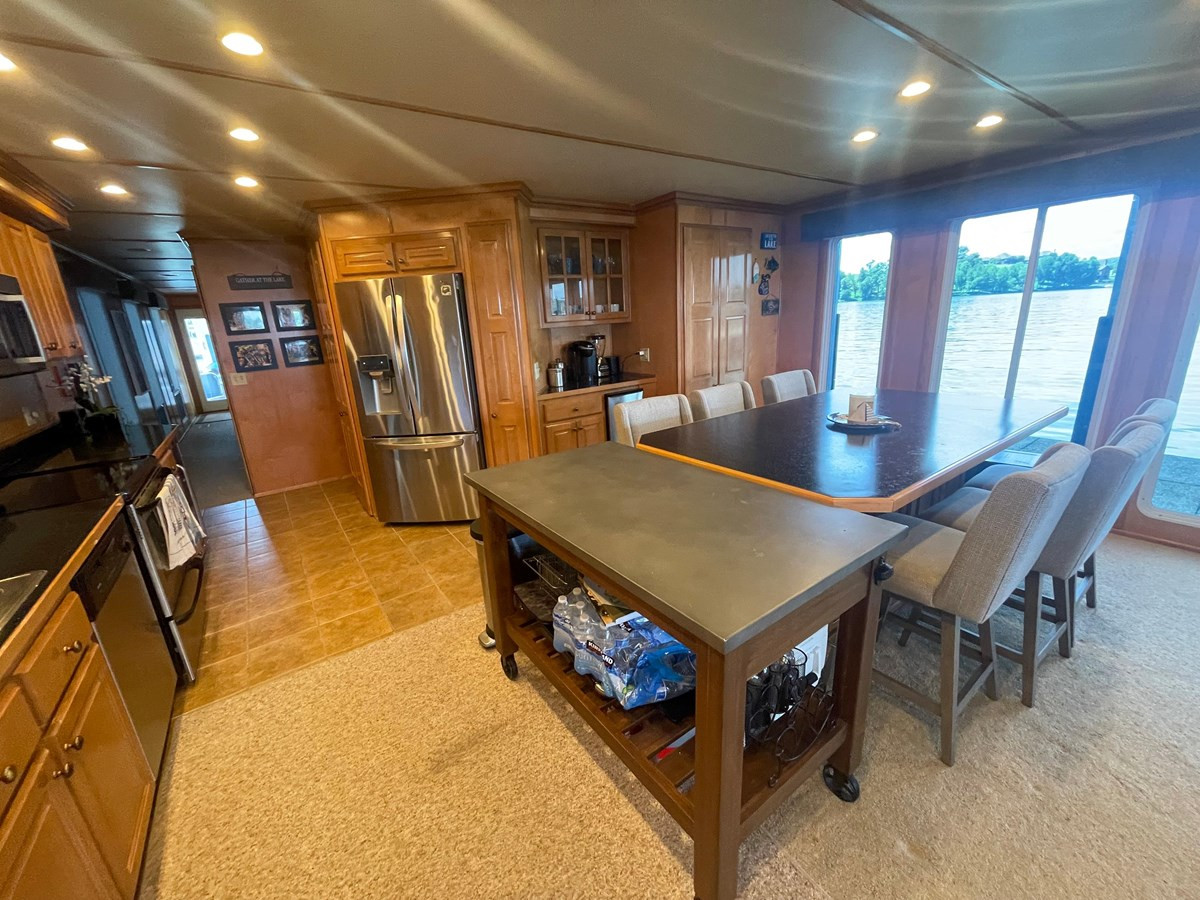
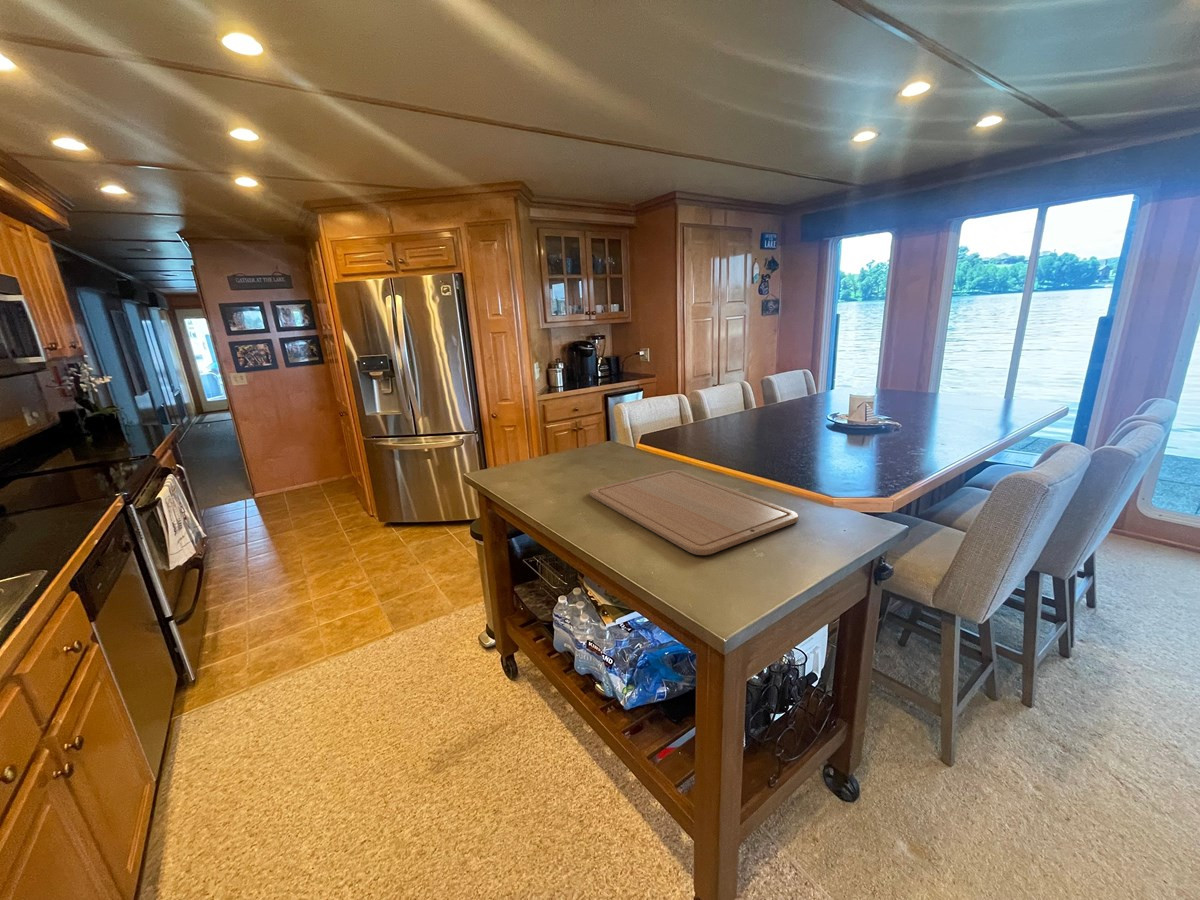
+ chopping board (684, 503)
